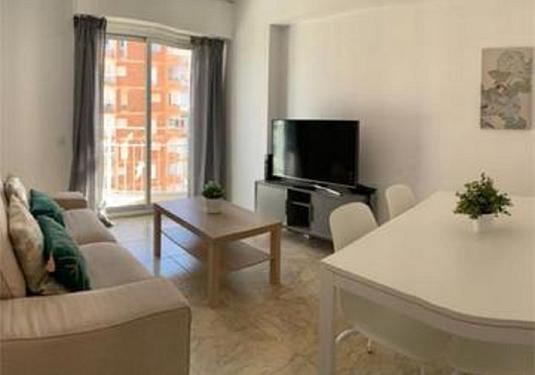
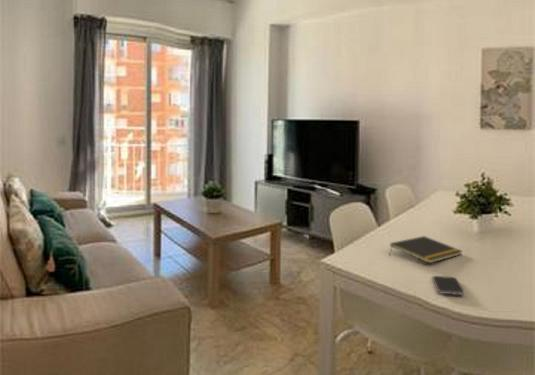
+ smartphone (447, 284)
+ notepad (426, 248)
